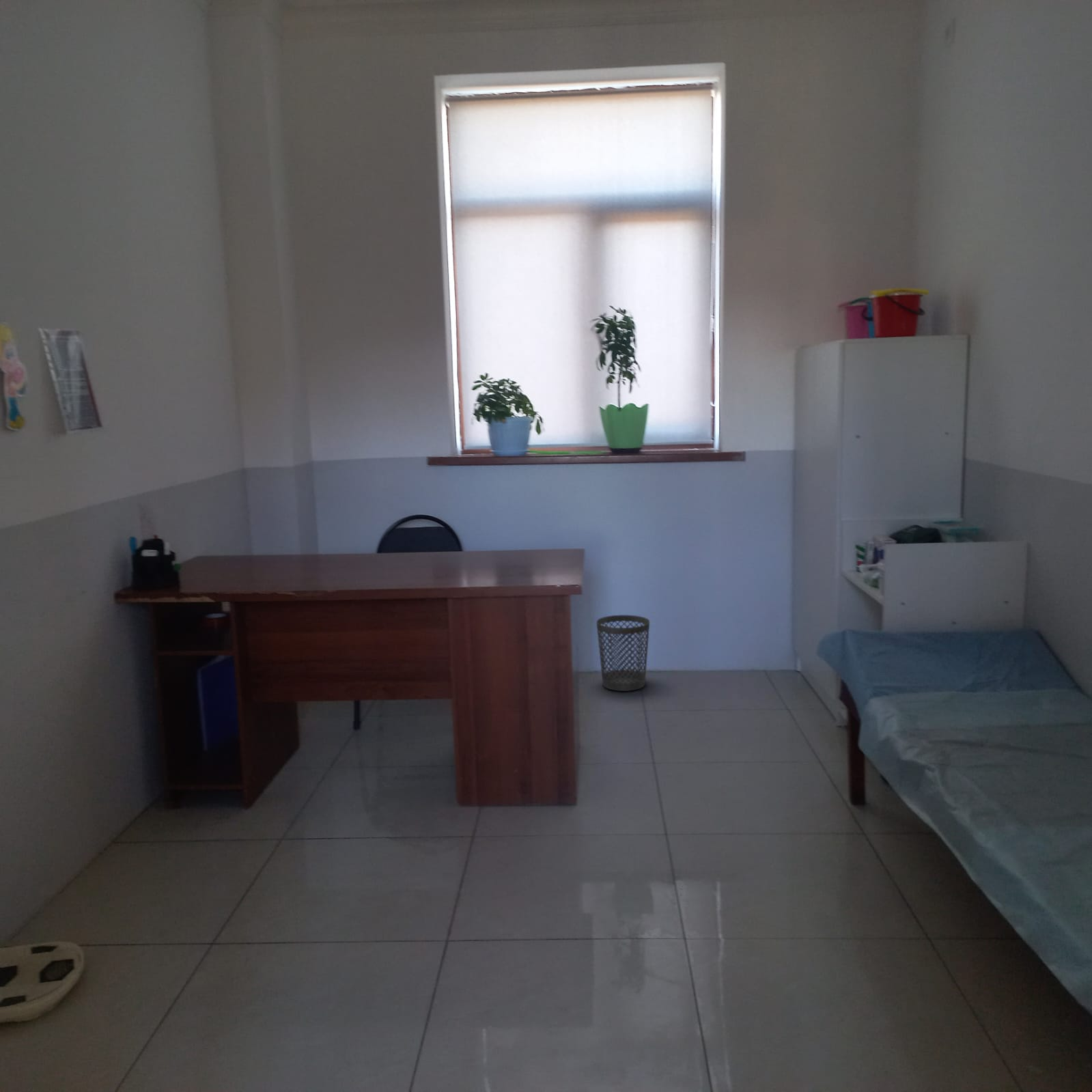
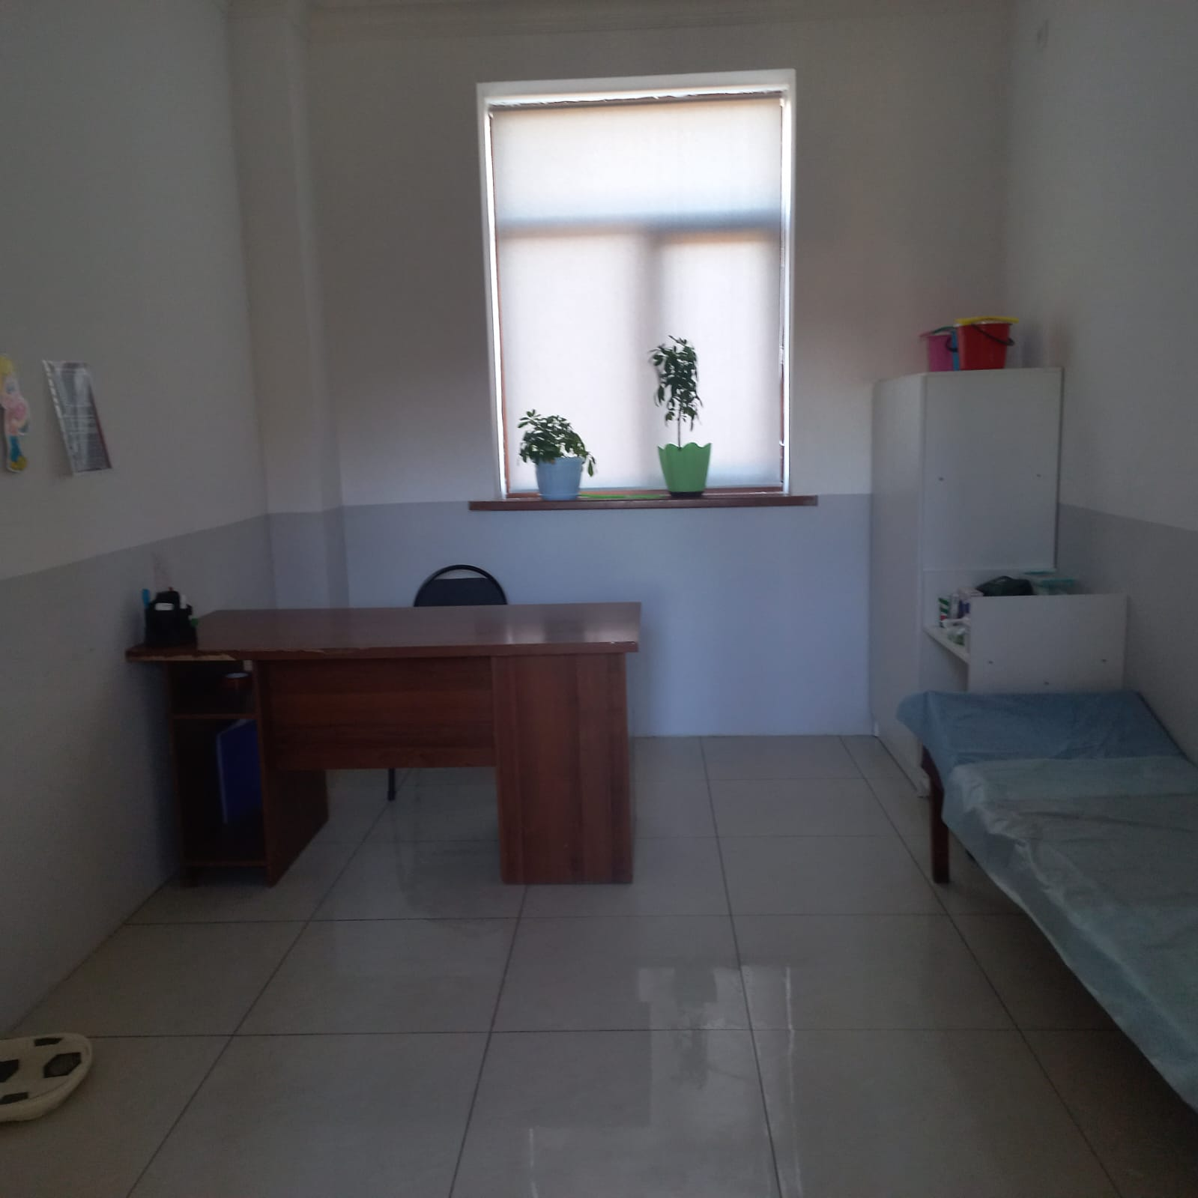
- wastebasket (623, 653)
